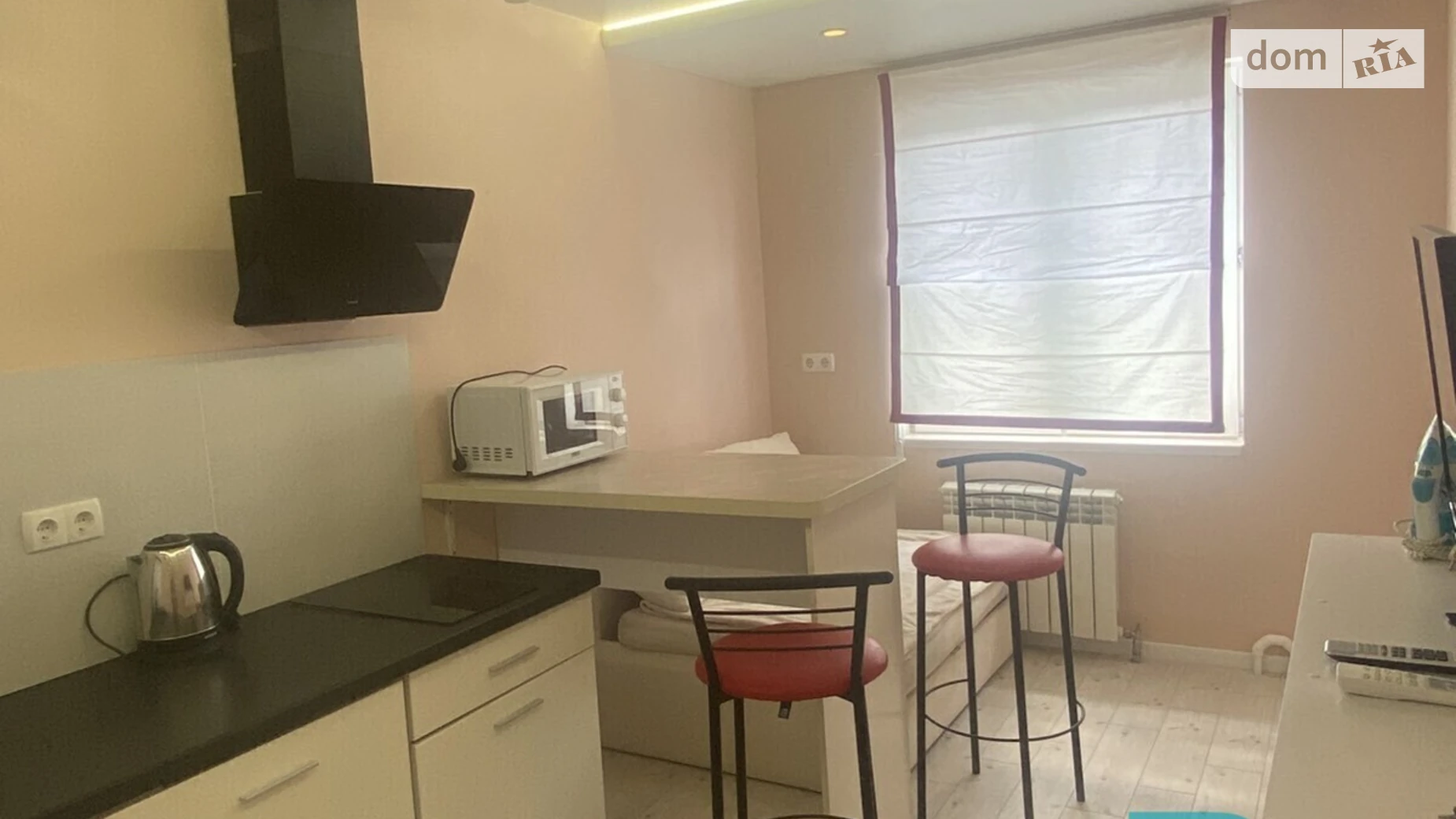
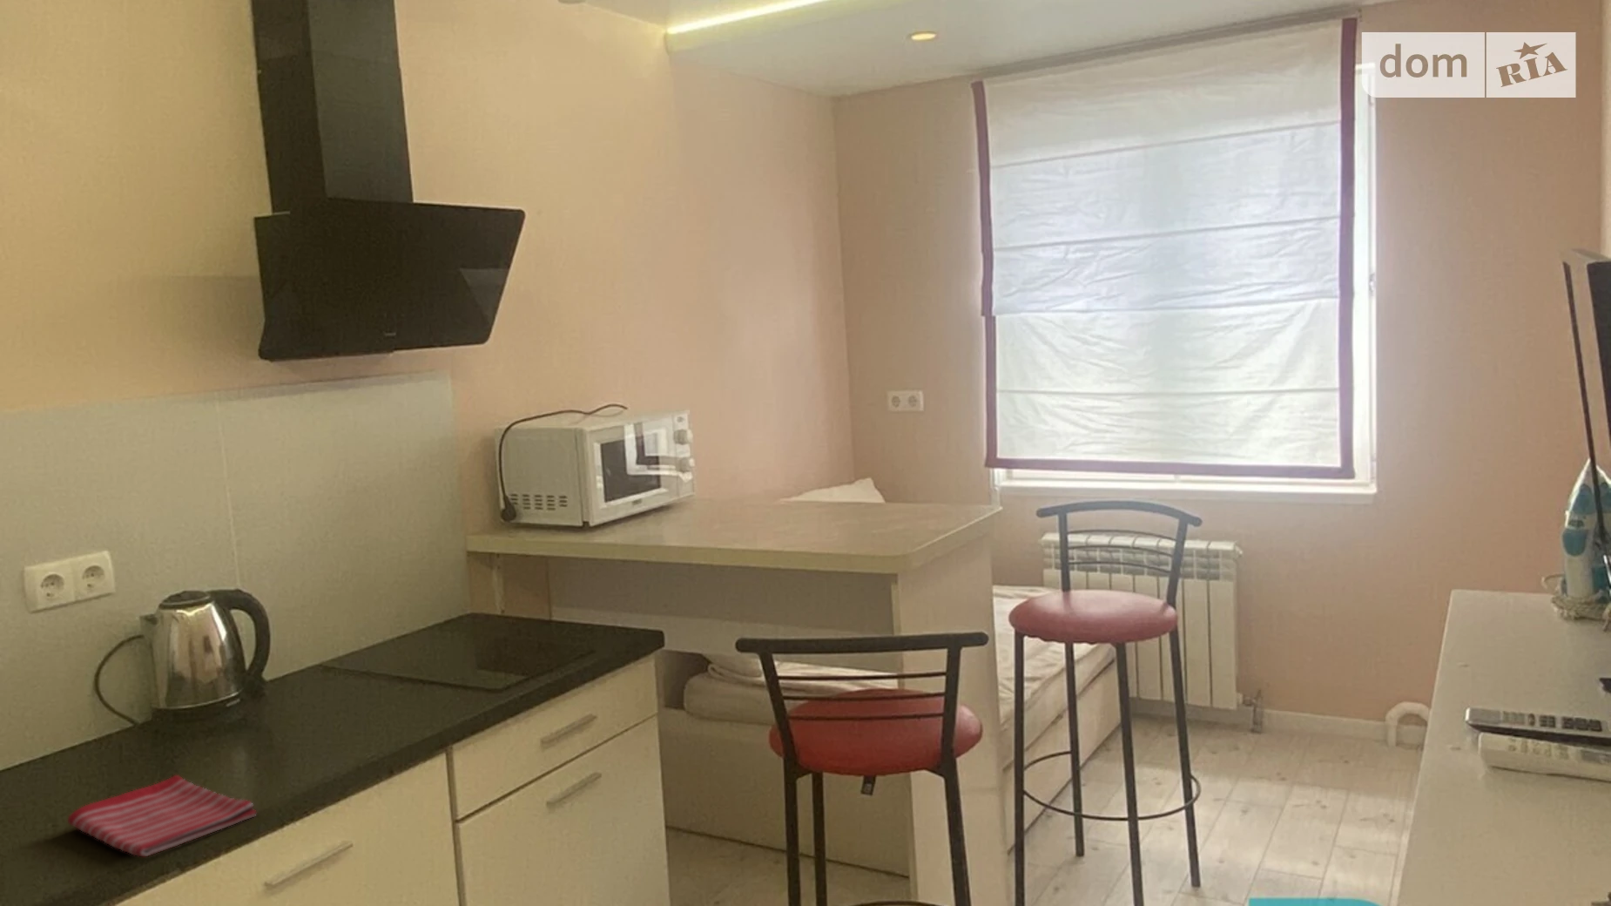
+ dish towel (162, 814)
